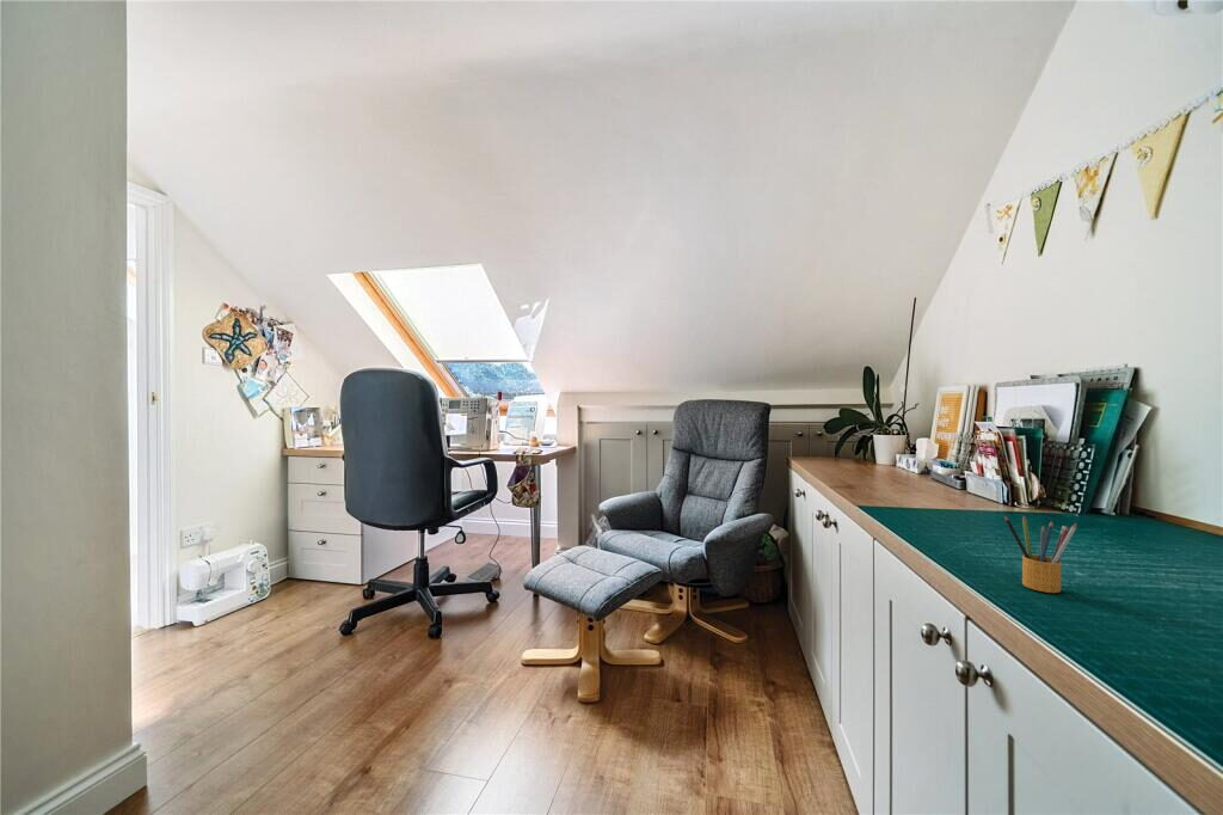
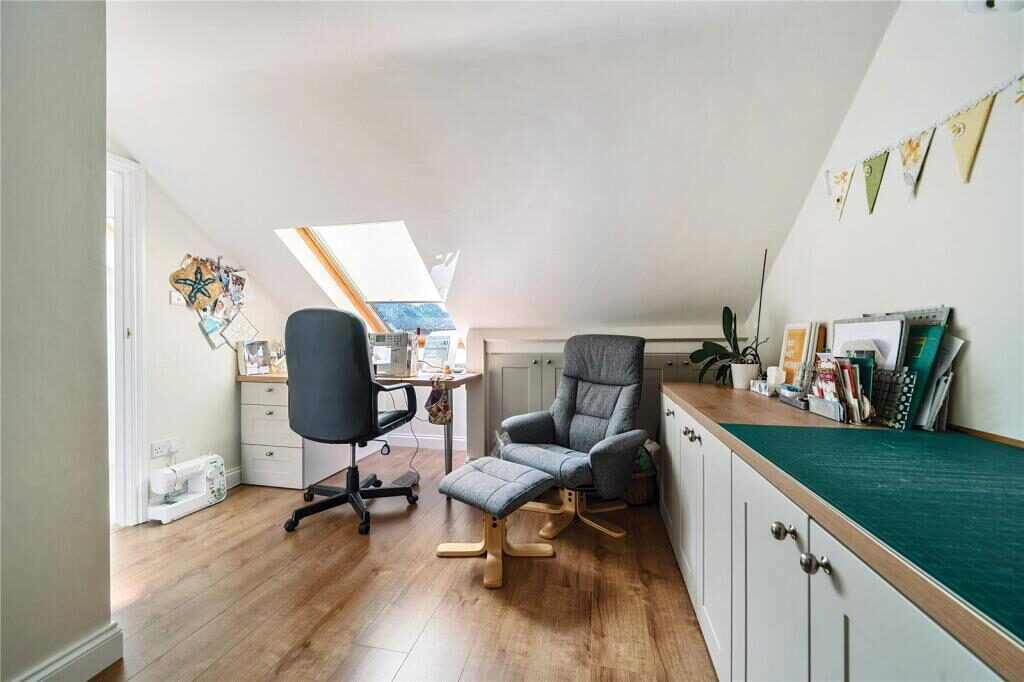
- pencil box (1040, 551)
